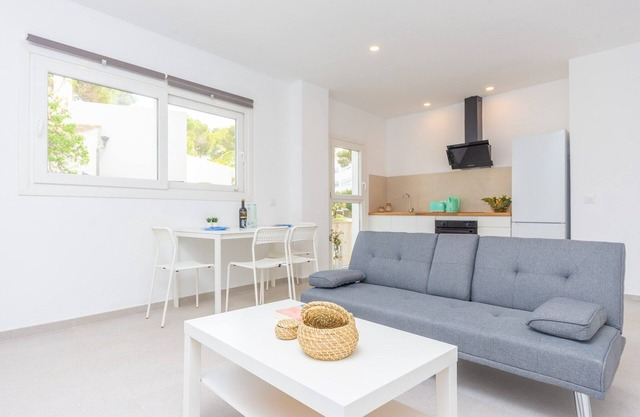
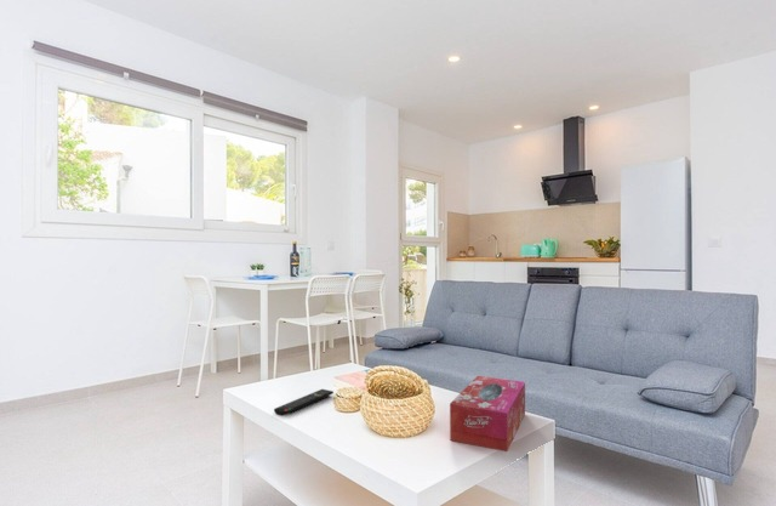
+ tissue box (490, 408)
+ remote control (304, 402)
